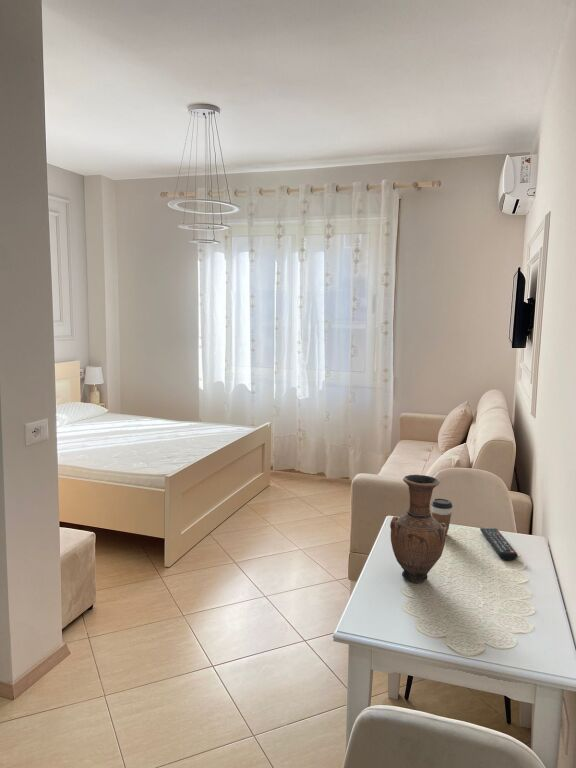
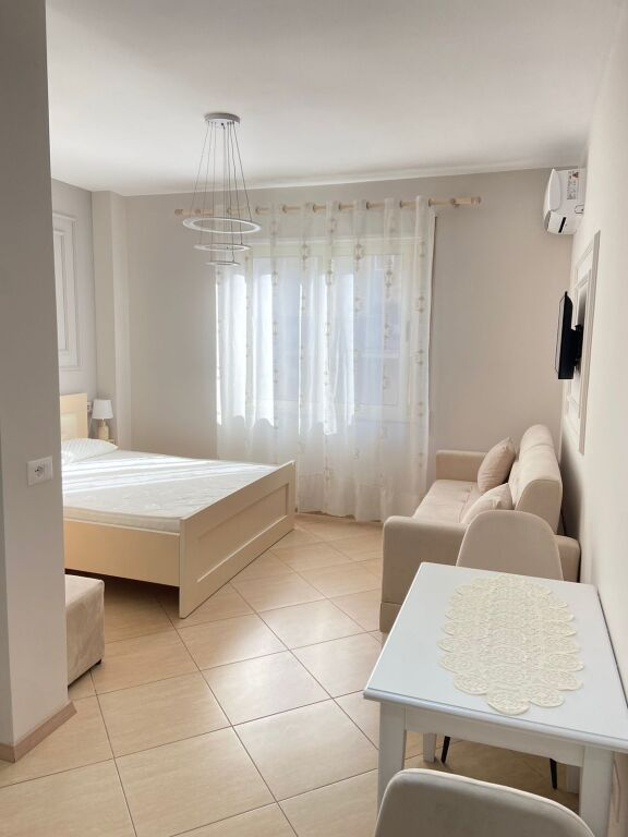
- coffee cup (441, 517)
- vase (418, 528)
- remote control (497, 542)
